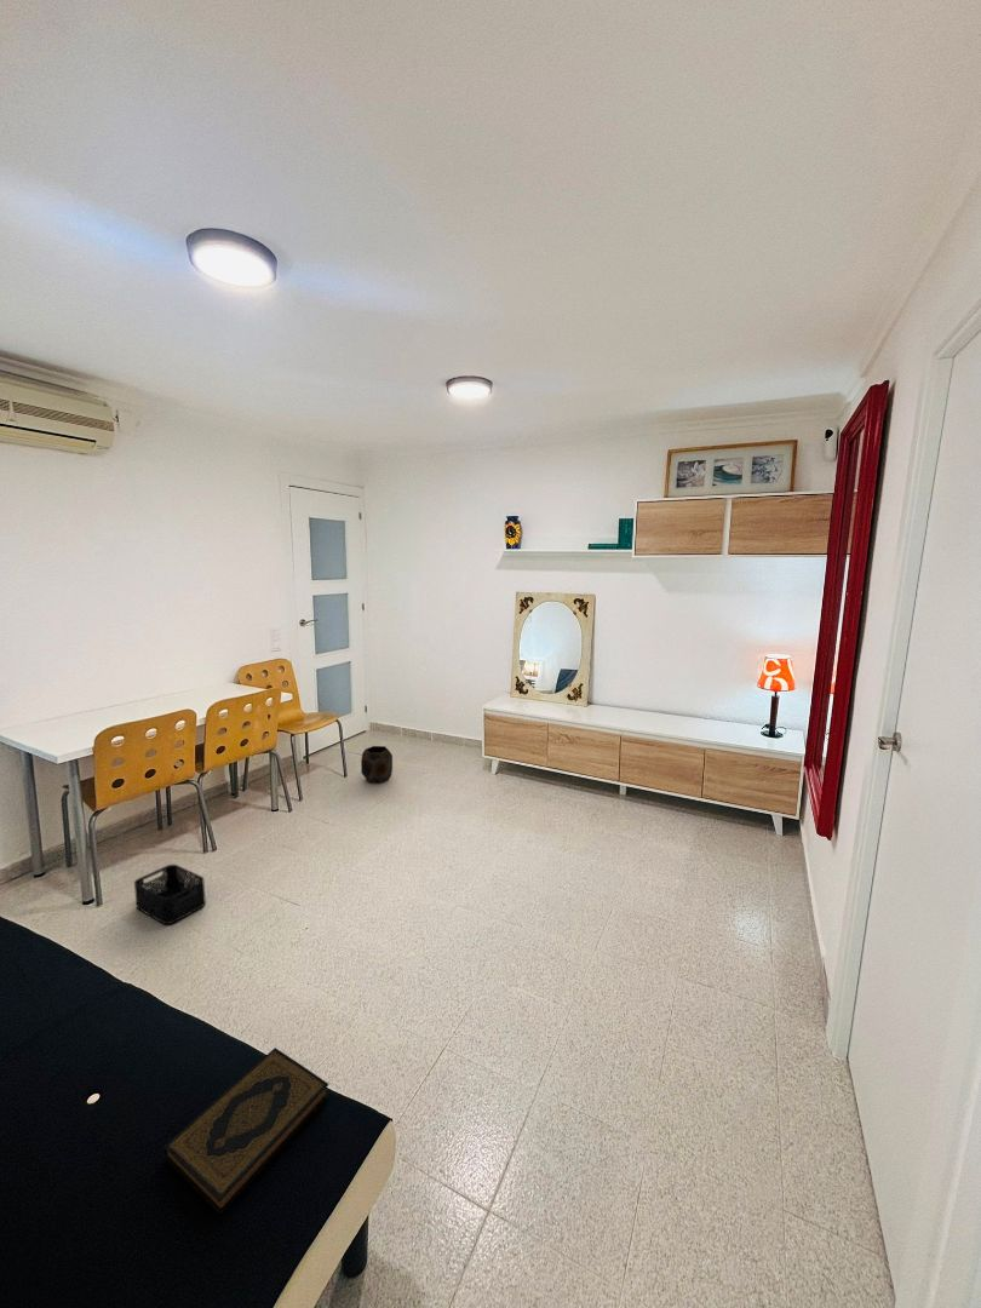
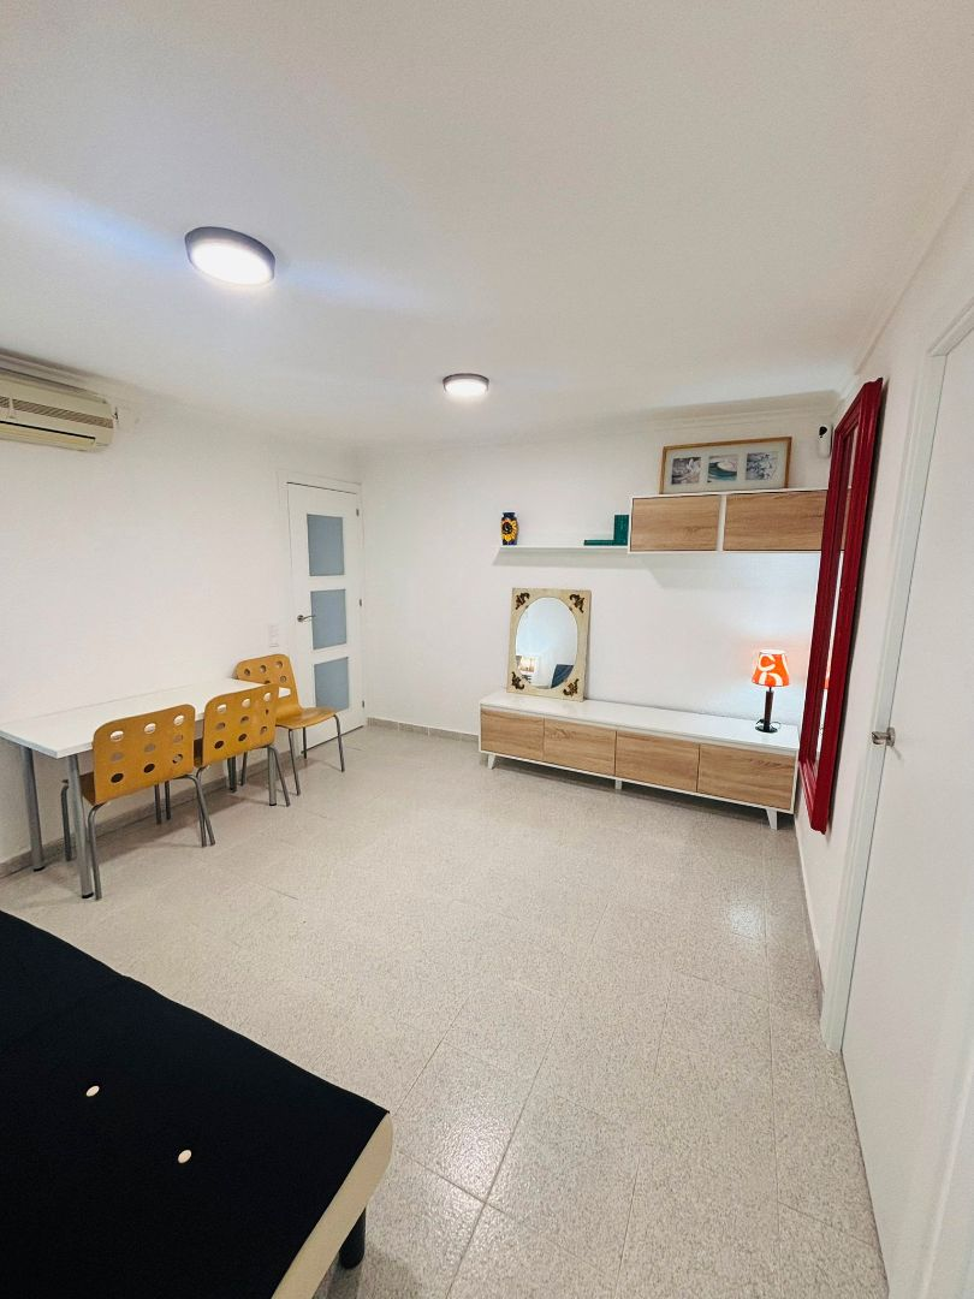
- planter (377, 764)
- hardback book (251, 1118)
- storage bin (170, 893)
